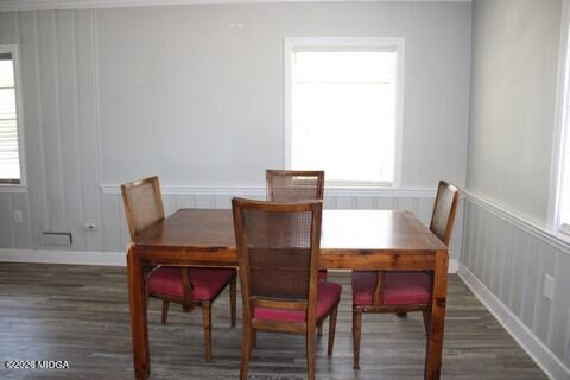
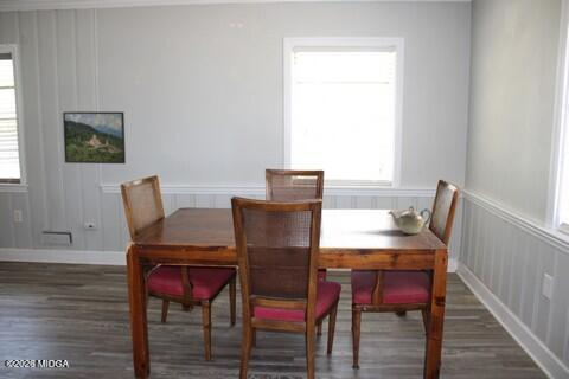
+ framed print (94, 137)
+ teapot (408, 219)
